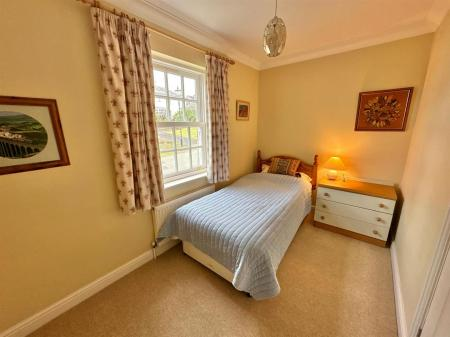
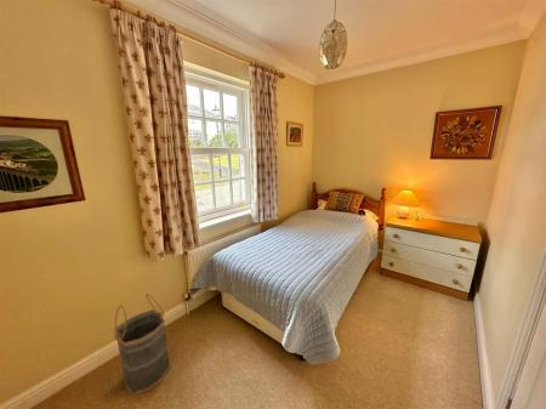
+ basket (142, 337)
